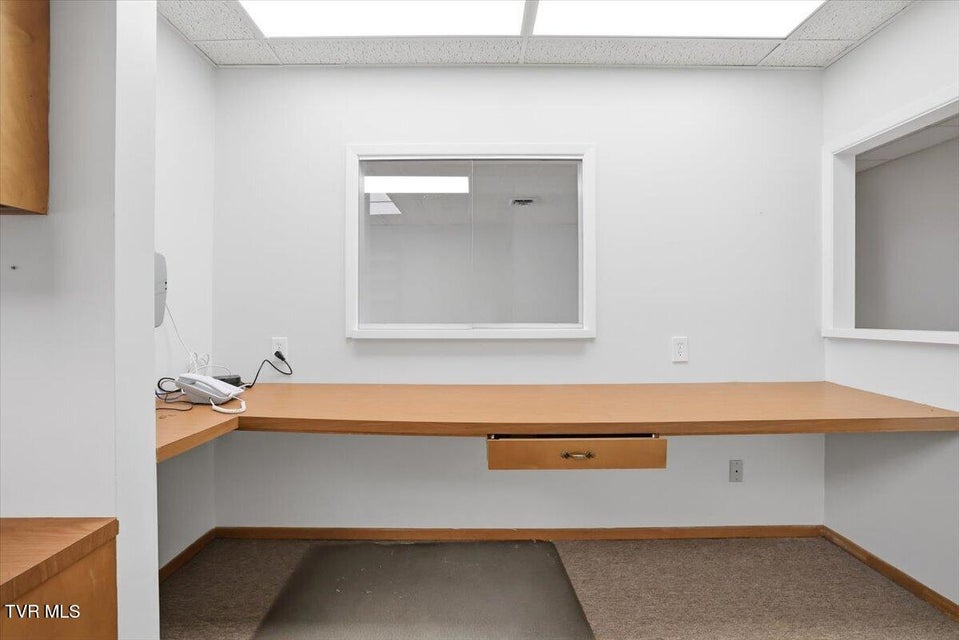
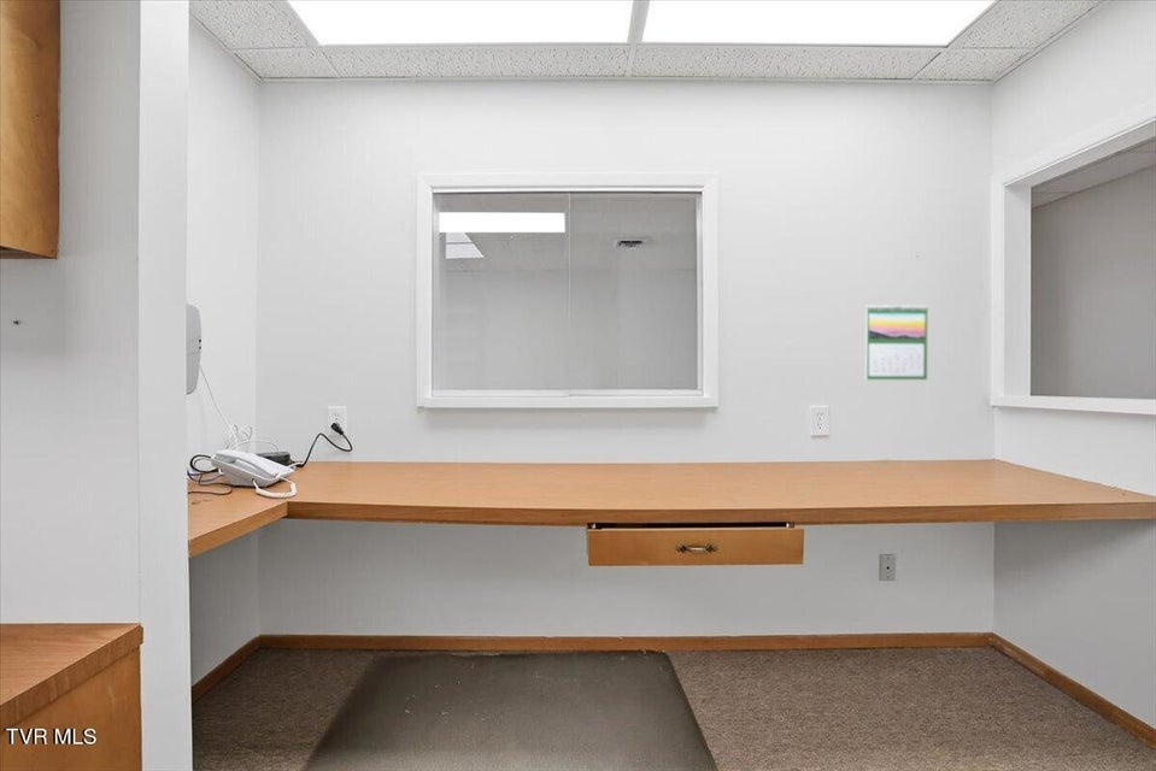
+ calendar (896, 341)
